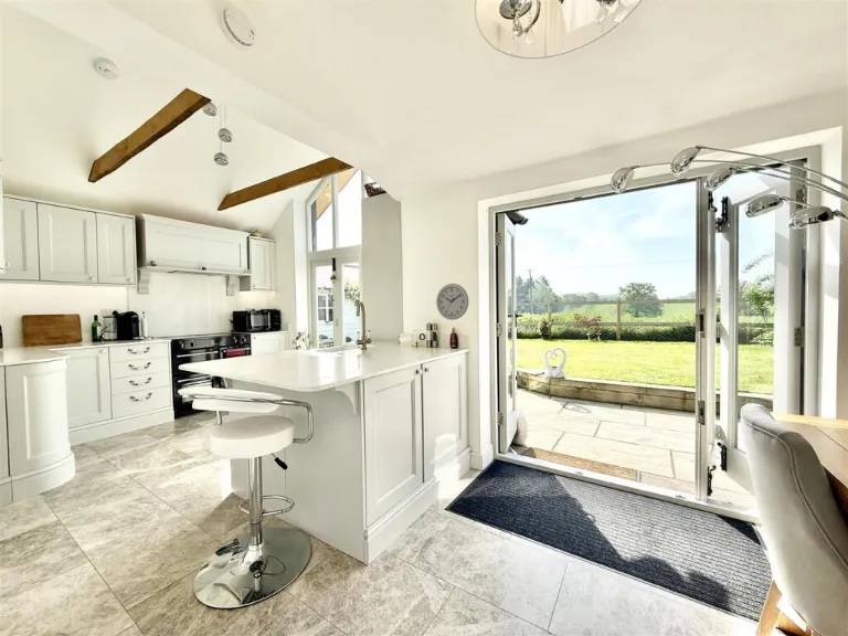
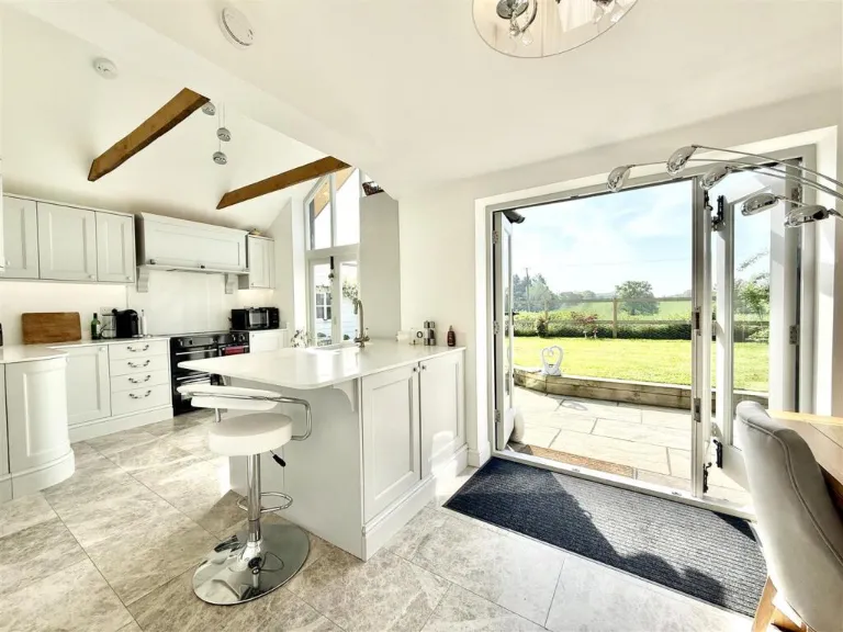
- wall clock (452, 301)
